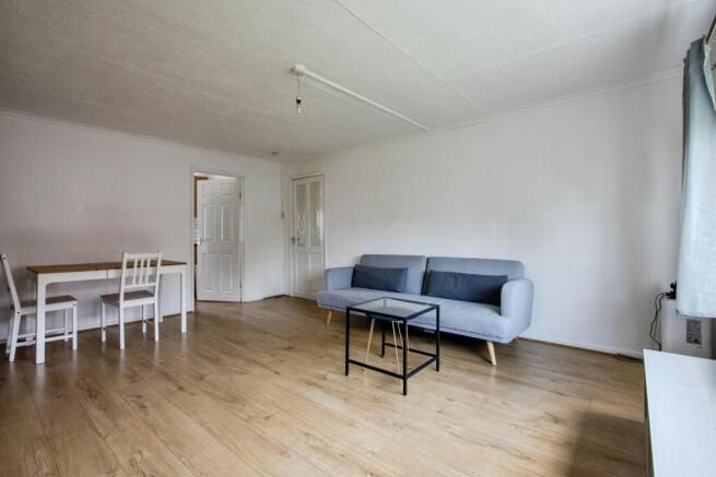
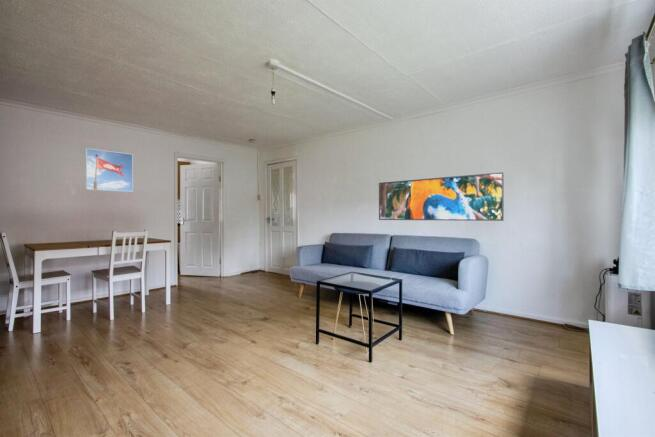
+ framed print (433, 199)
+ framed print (110, 171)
